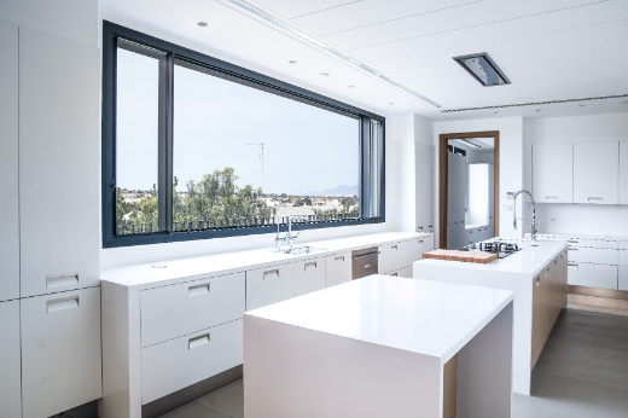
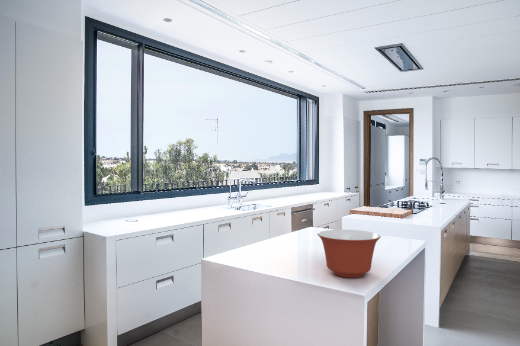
+ mixing bowl (348, 253)
